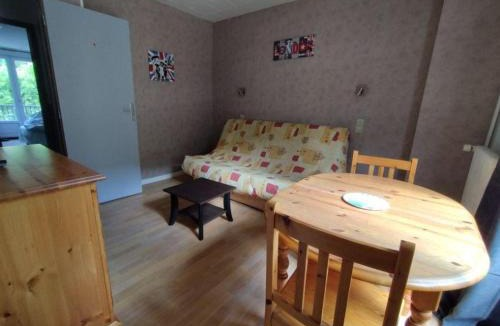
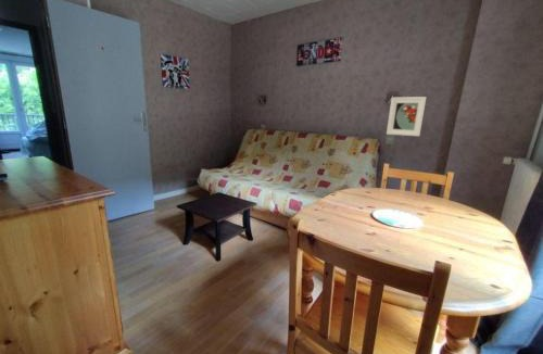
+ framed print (405, 116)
